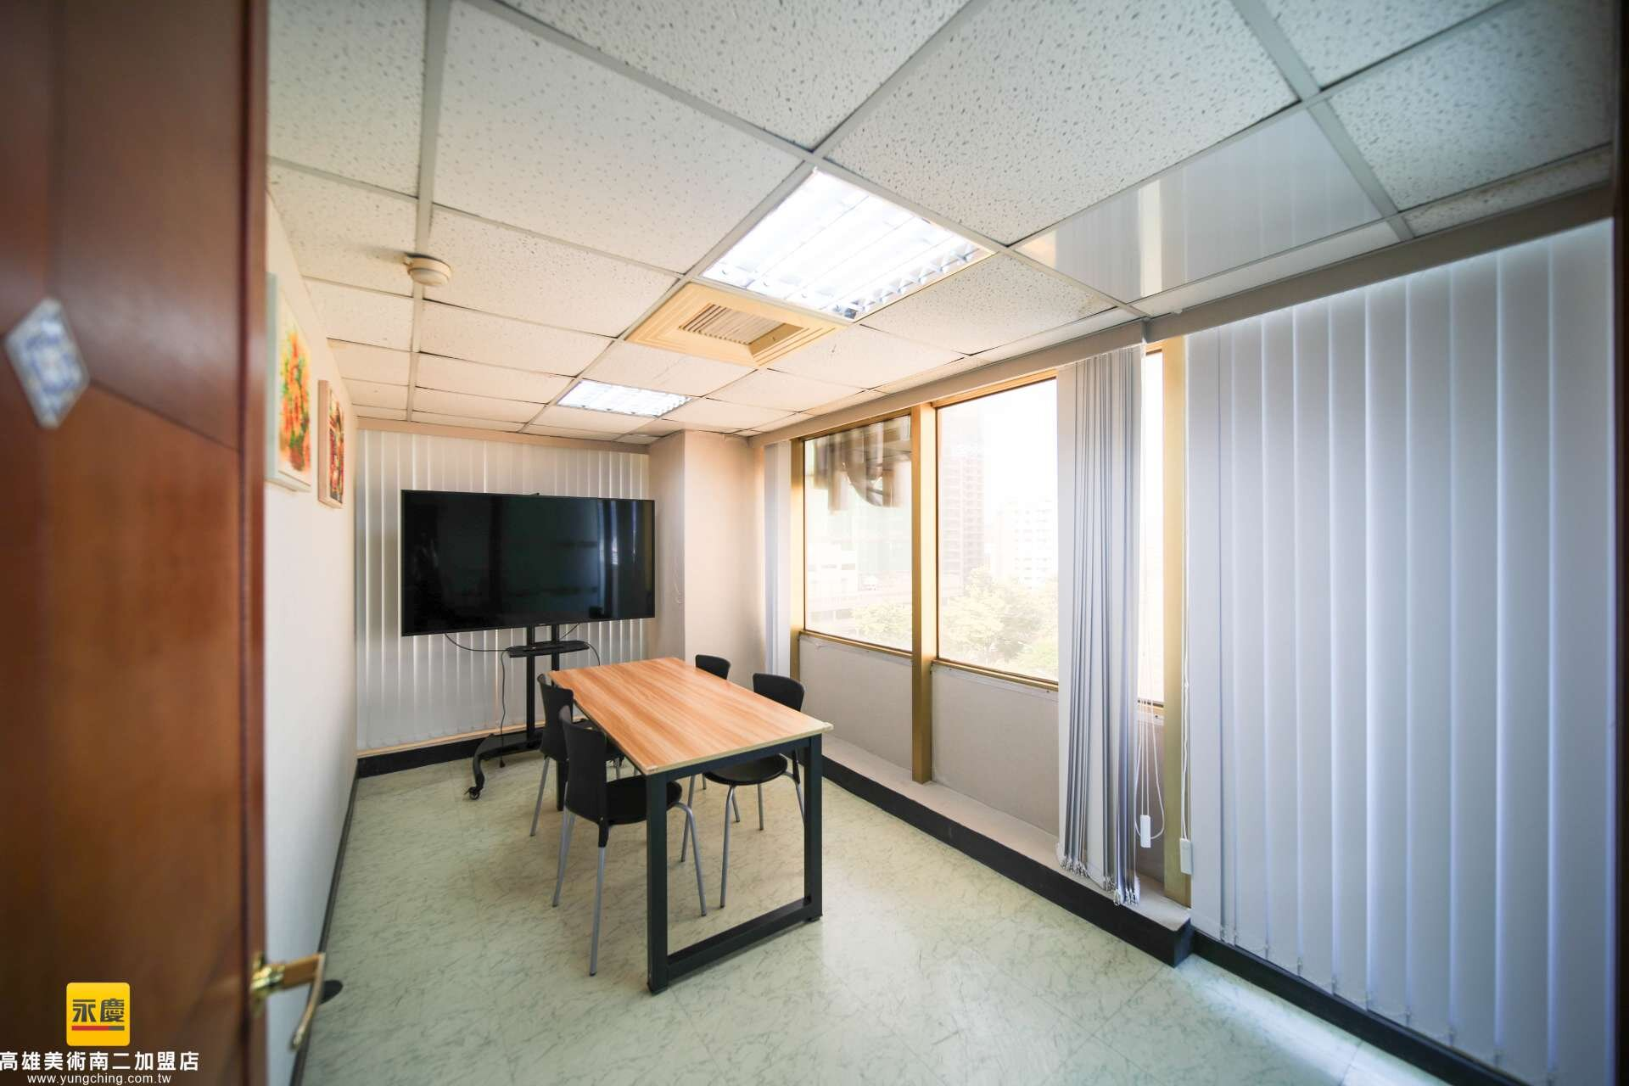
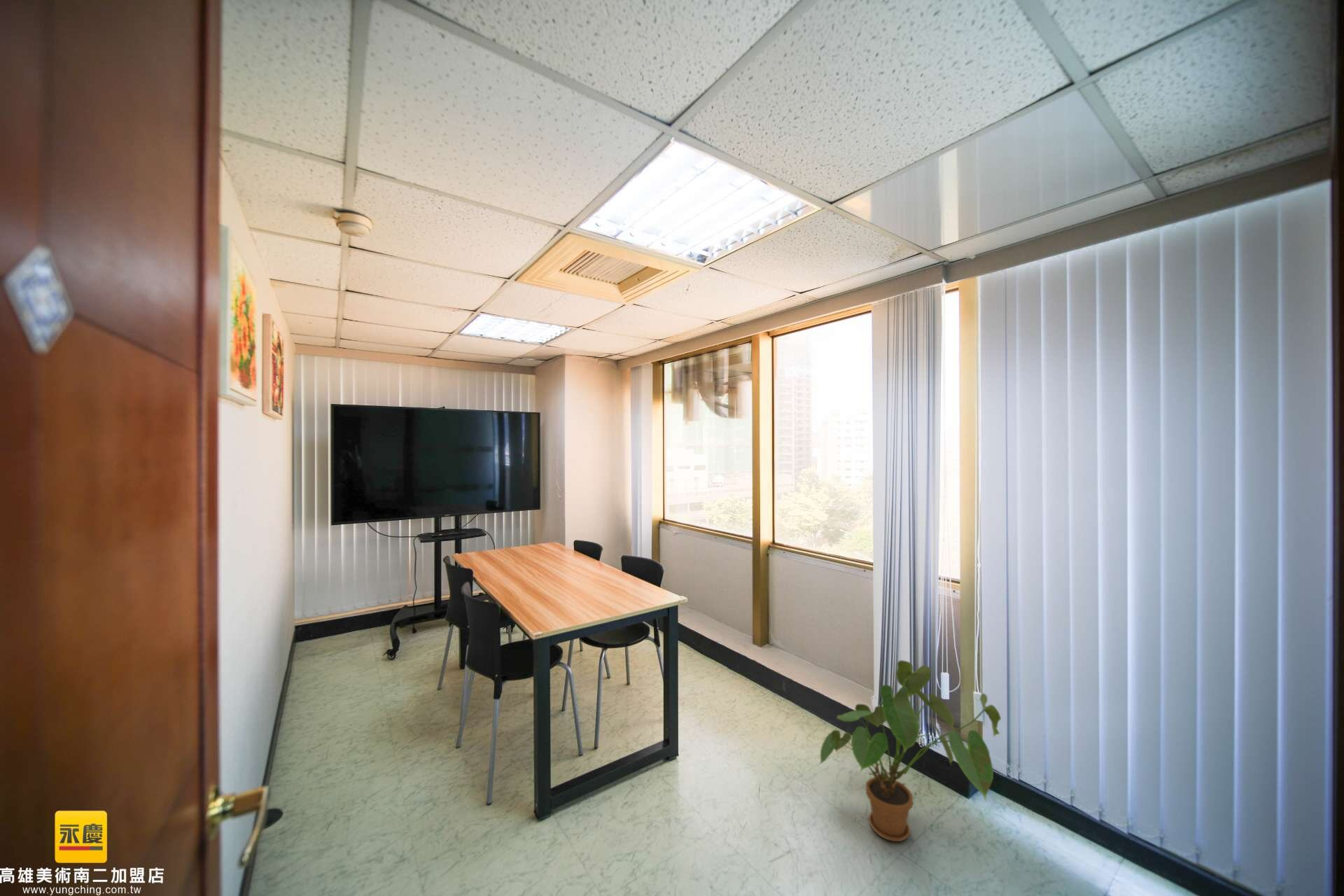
+ house plant (906, 749)
